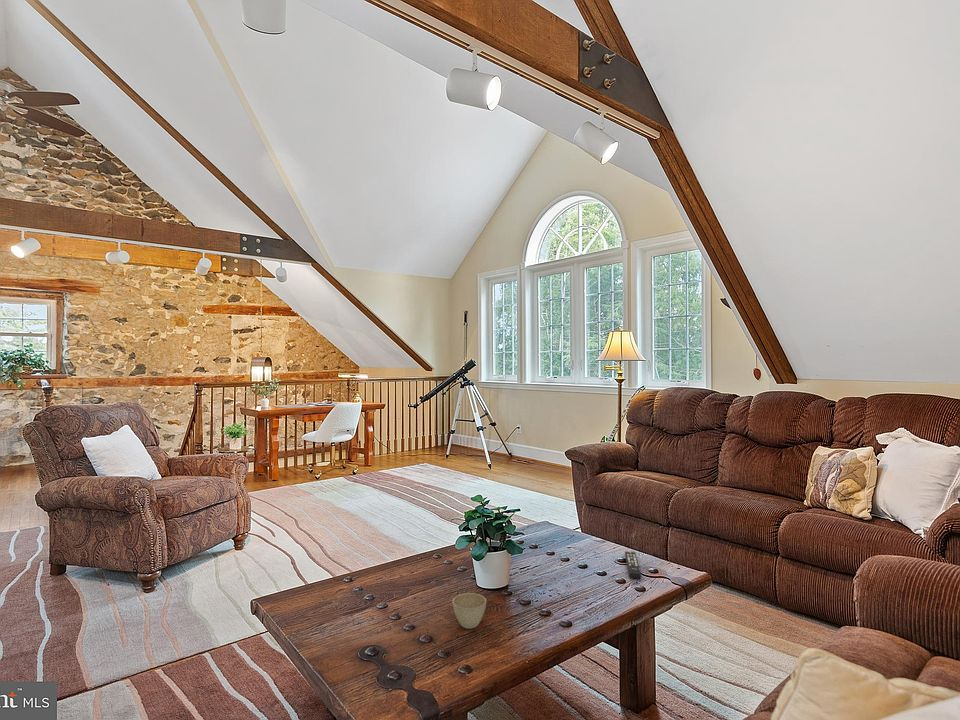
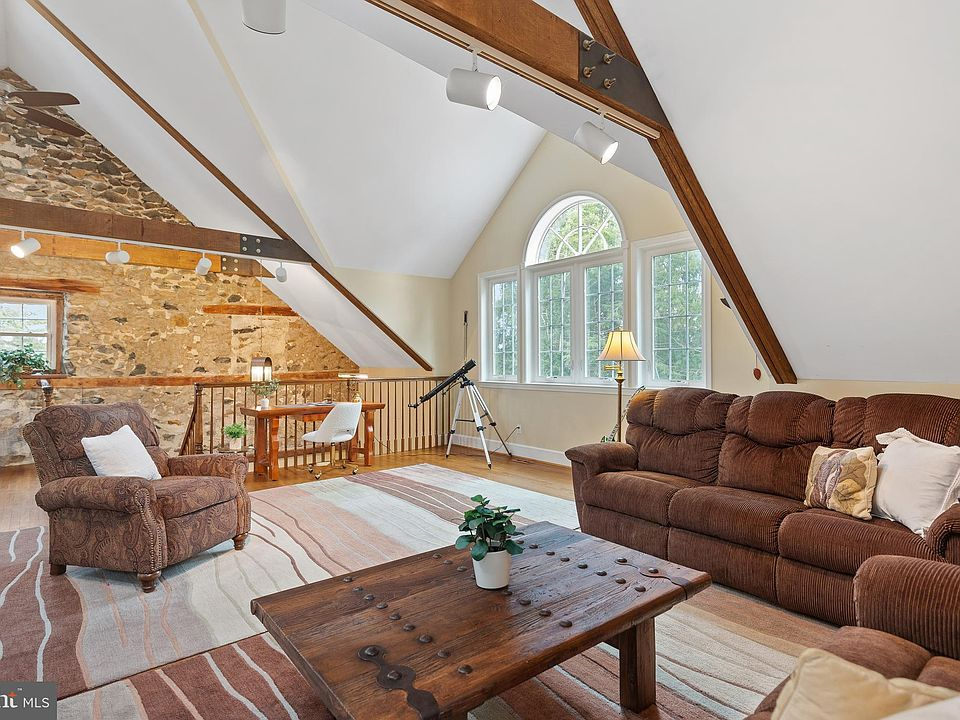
- flower pot (469, 612)
- remote control (632, 563)
